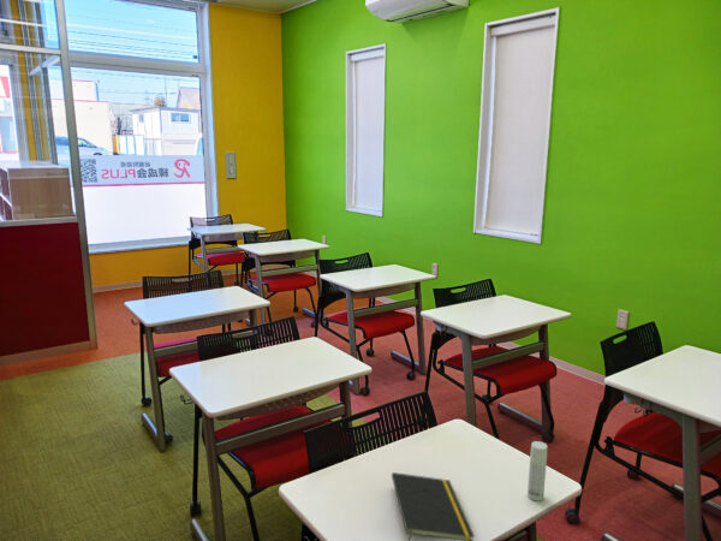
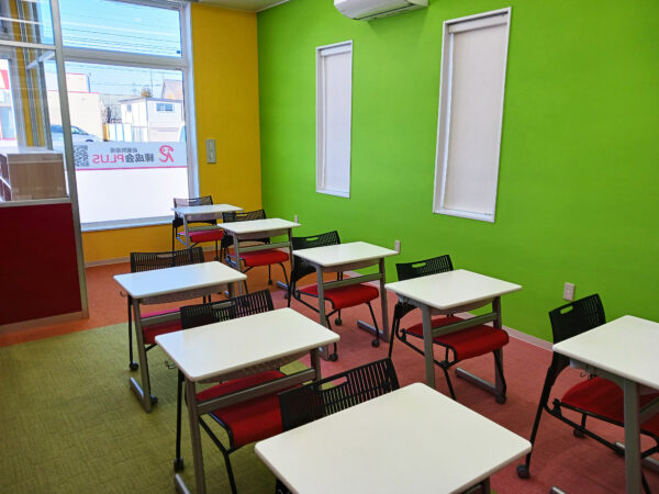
- notepad (429, 504)
- bottle (537, 470)
